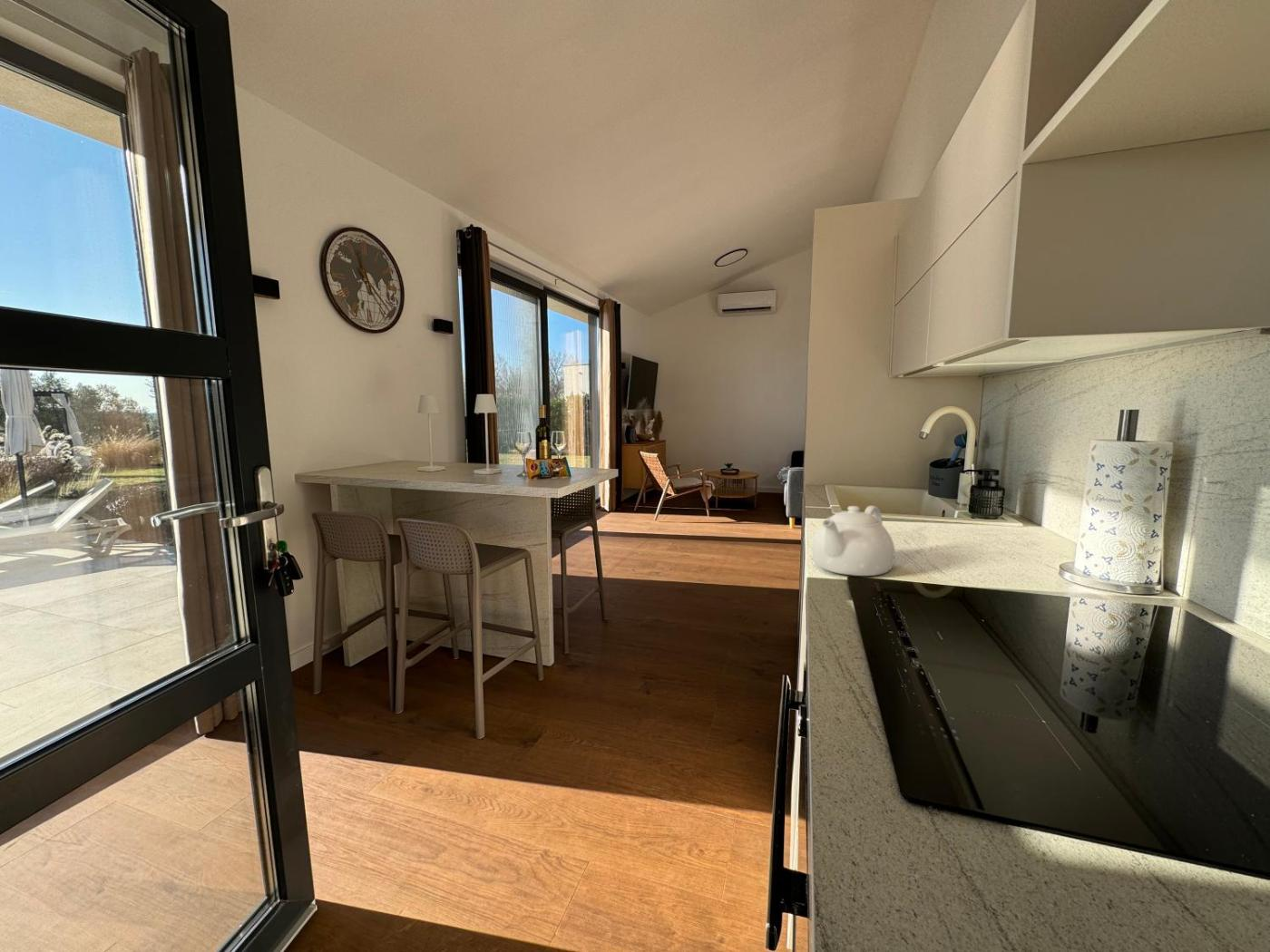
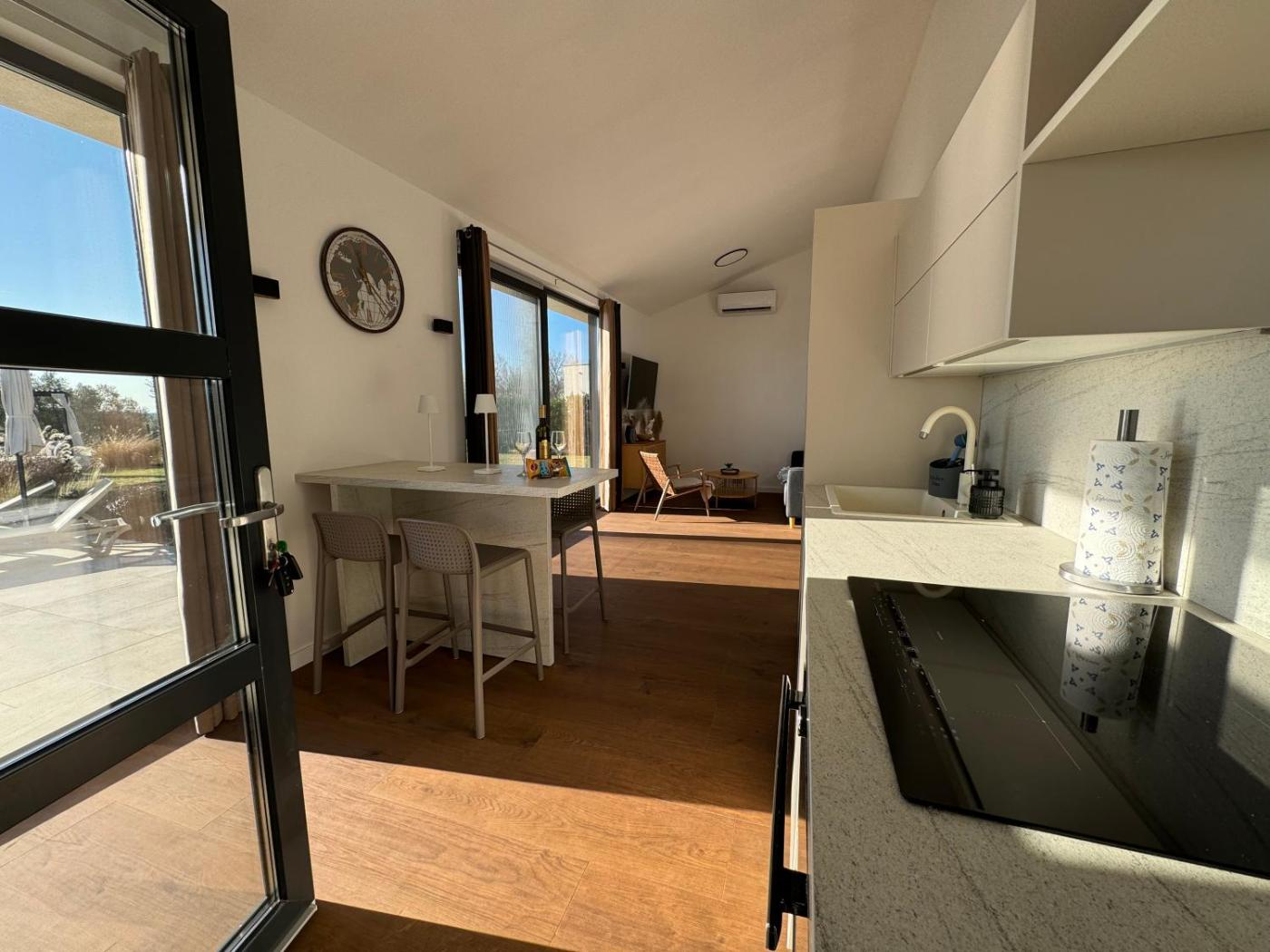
- teapot (854, 536)
